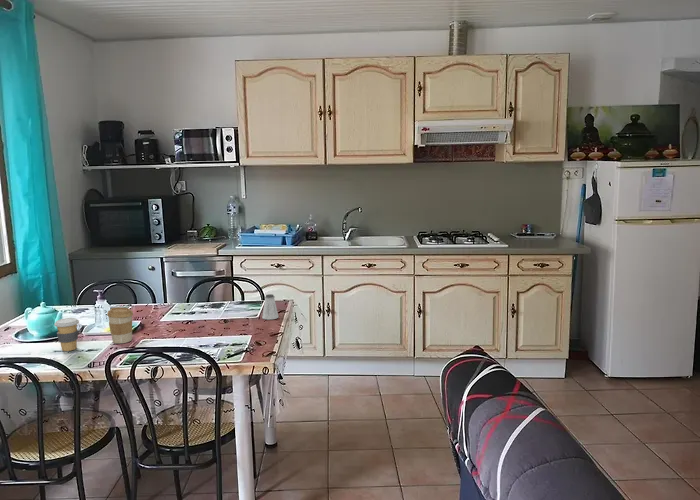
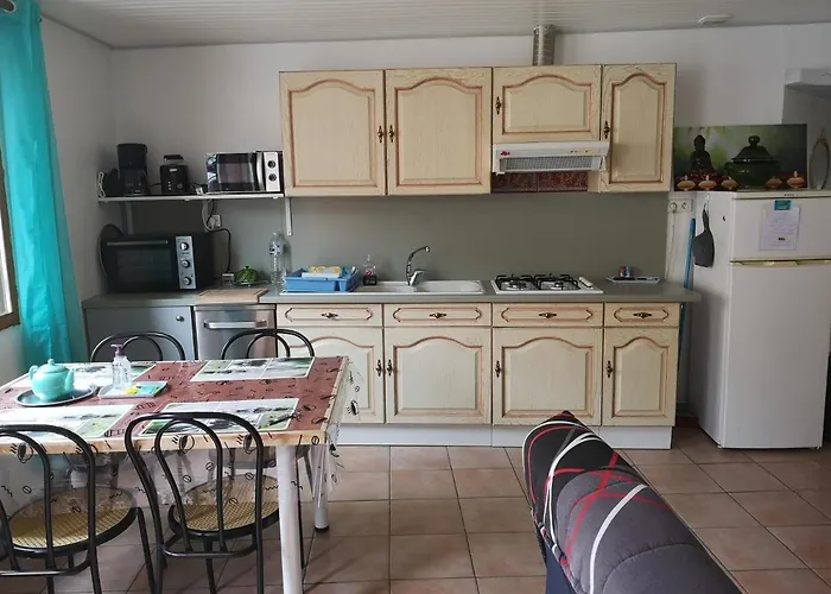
- coffee cup (121, 324)
- coffee cup (68, 334)
- saltshaker (270, 306)
